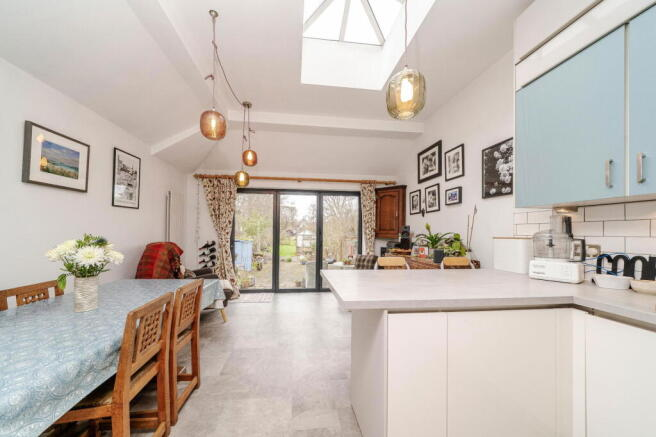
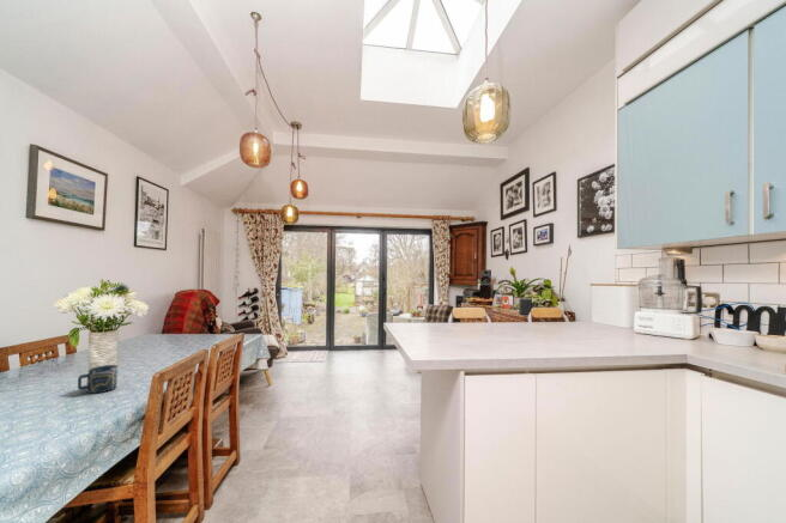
+ cup (97, 379)
